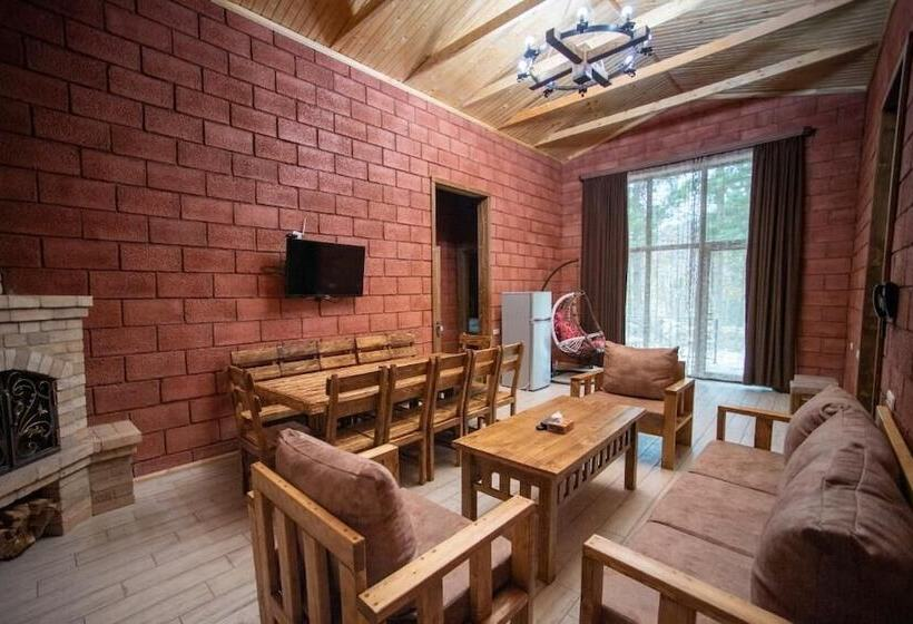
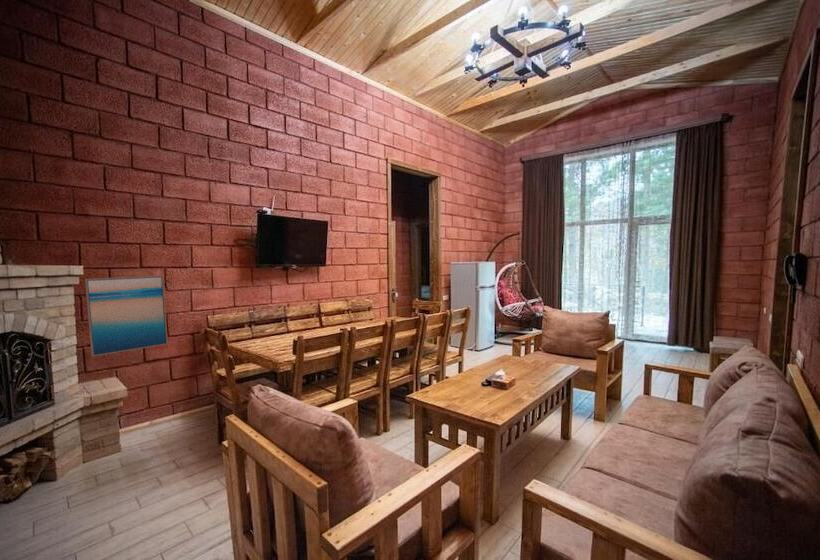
+ wall art (129, 313)
